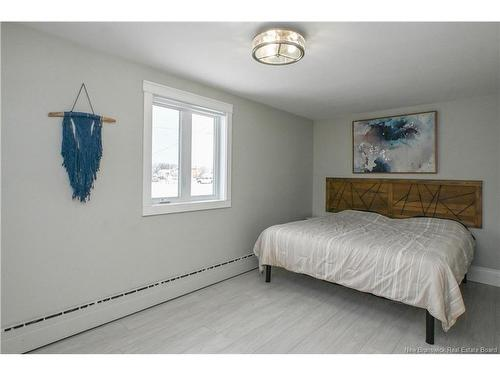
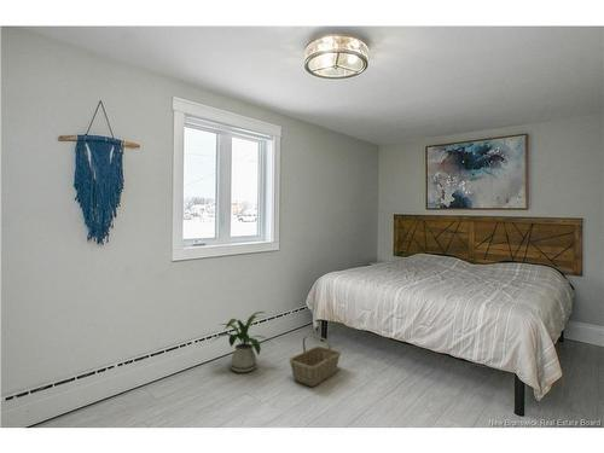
+ house plant (242, 337)
+ basket (315, 356)
